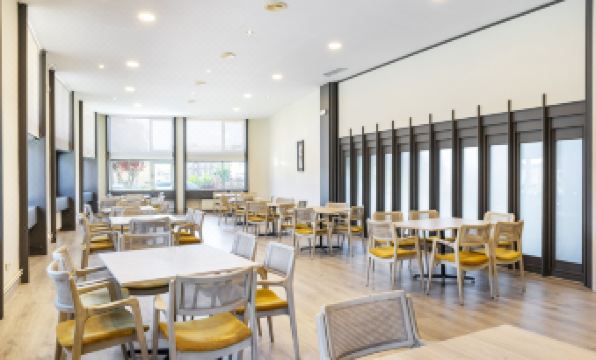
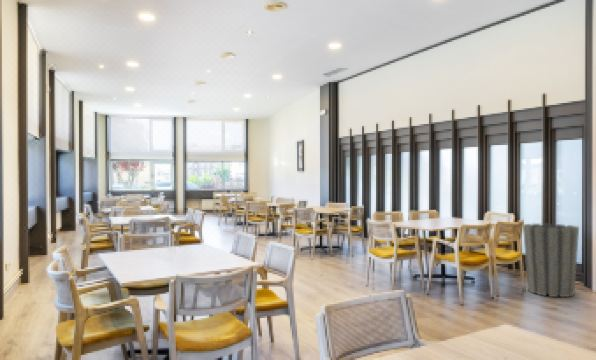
+ trash can (550, 258)
